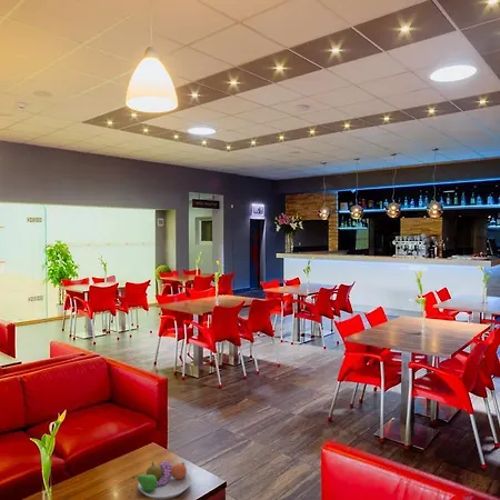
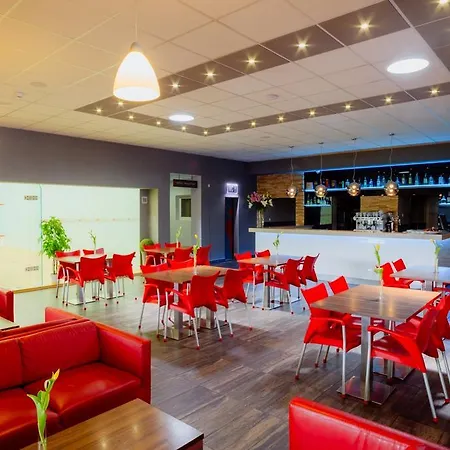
- fruit bowl (162, 477)
